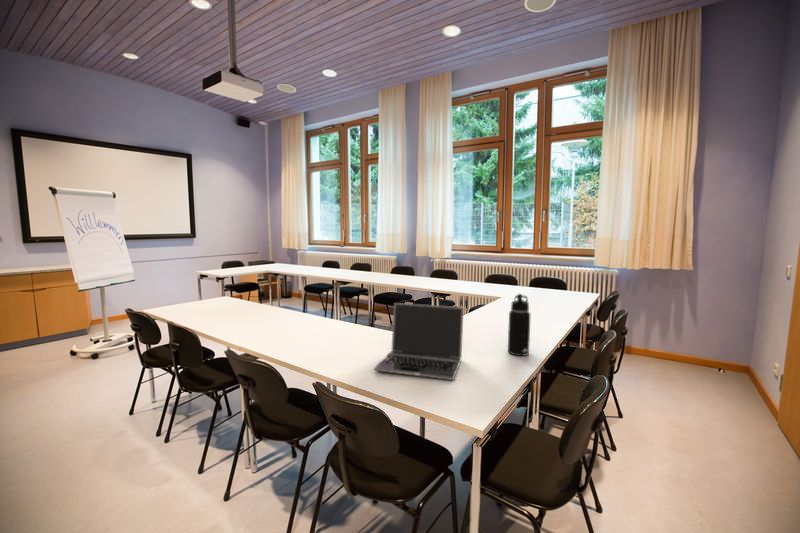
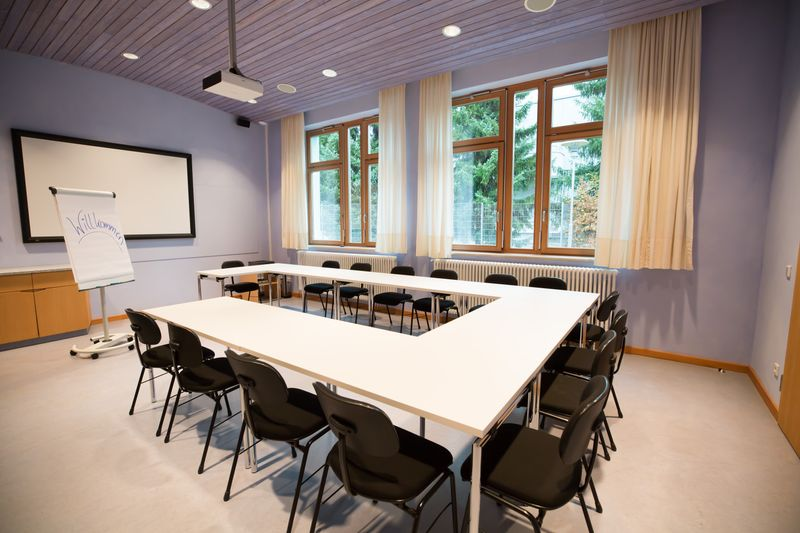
- laptop (420, 337)
- water bottle (519, 322)
